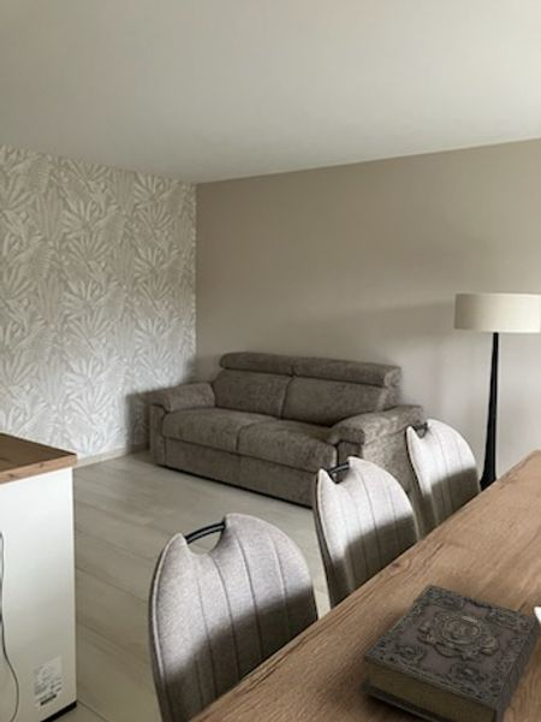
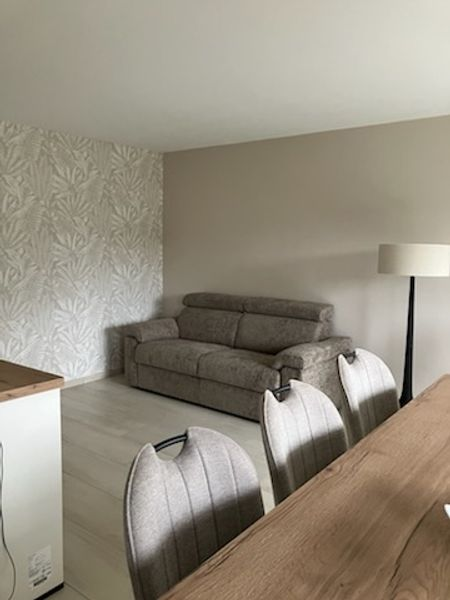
- book (454, 650)
